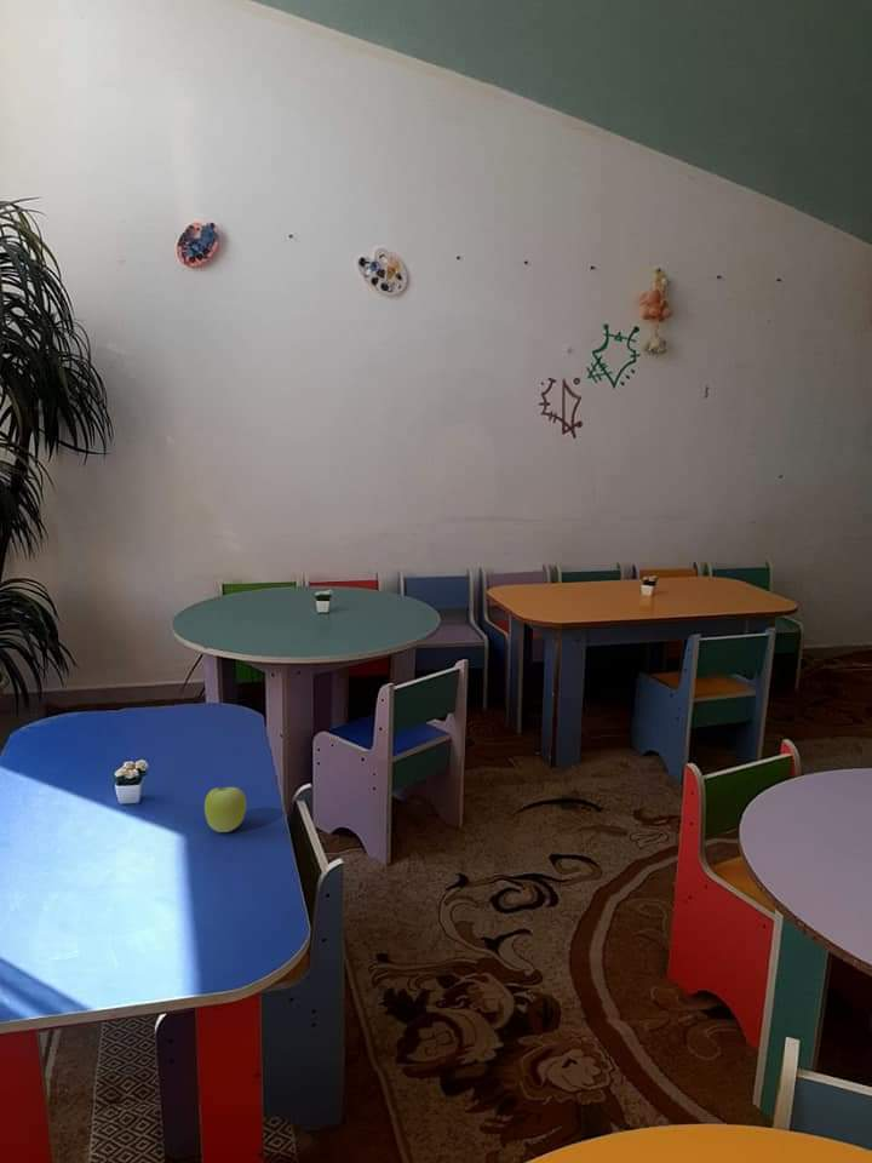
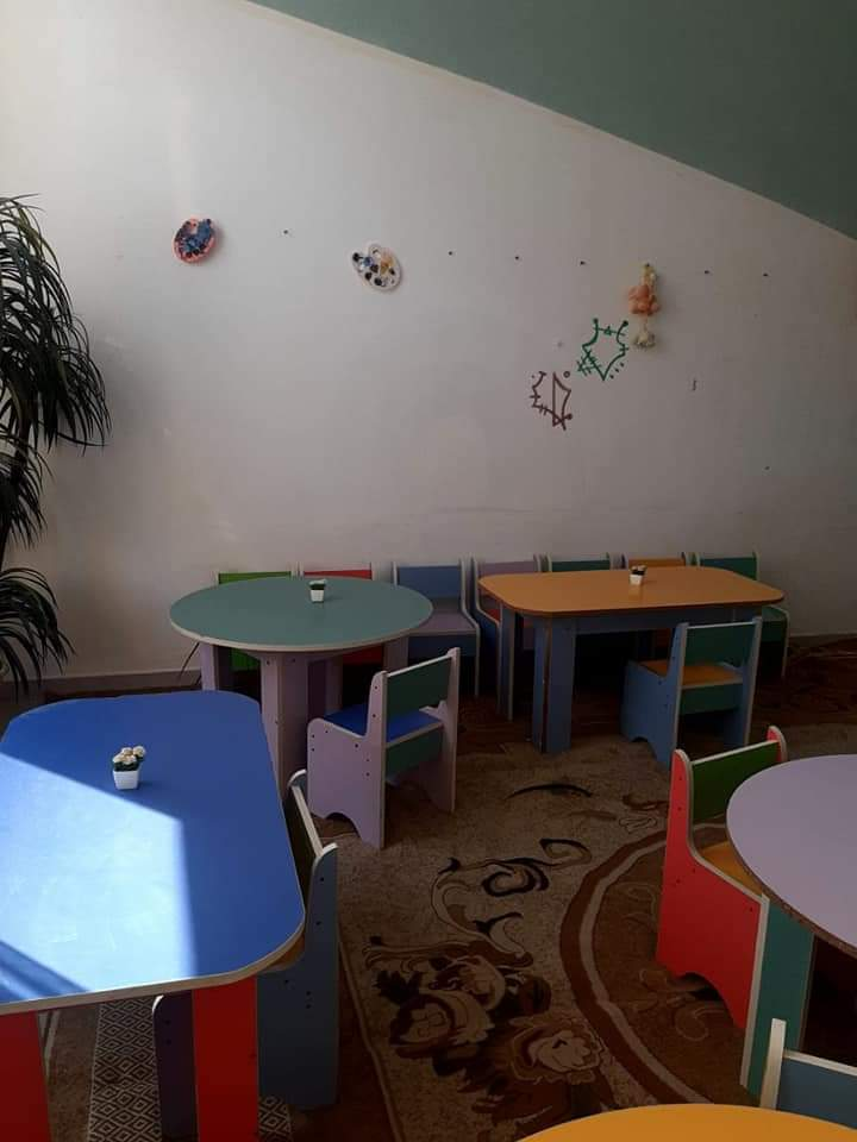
- apple (225, 804)
